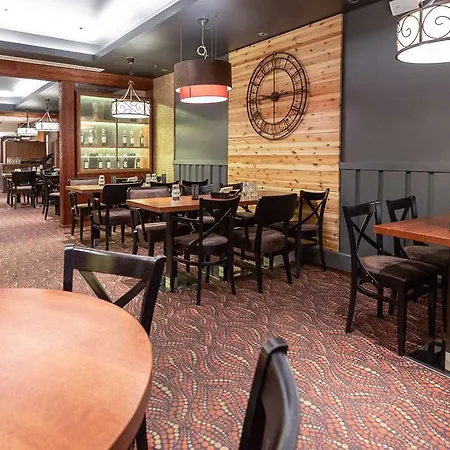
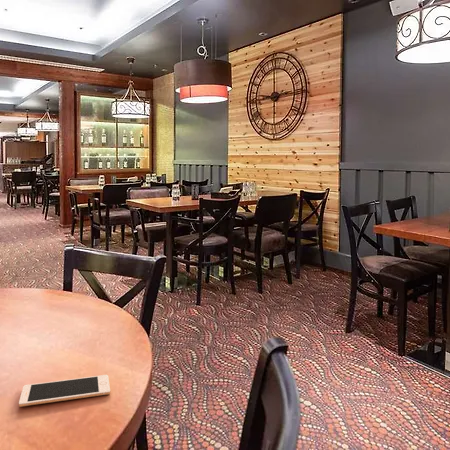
+ cell phone (66, 389)
